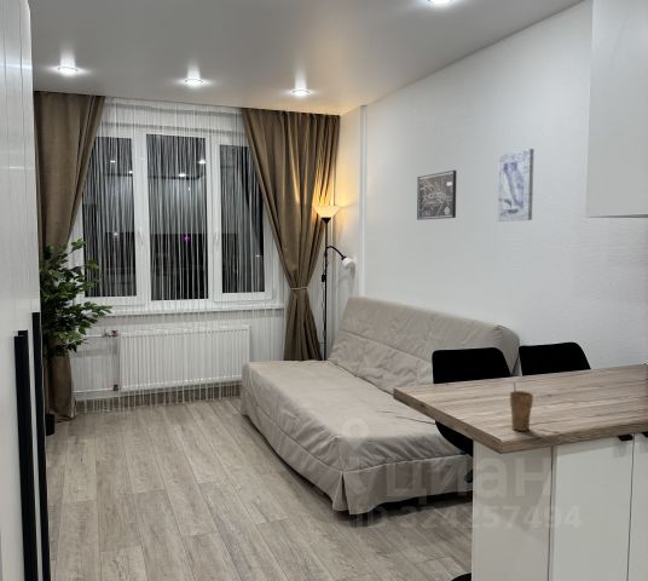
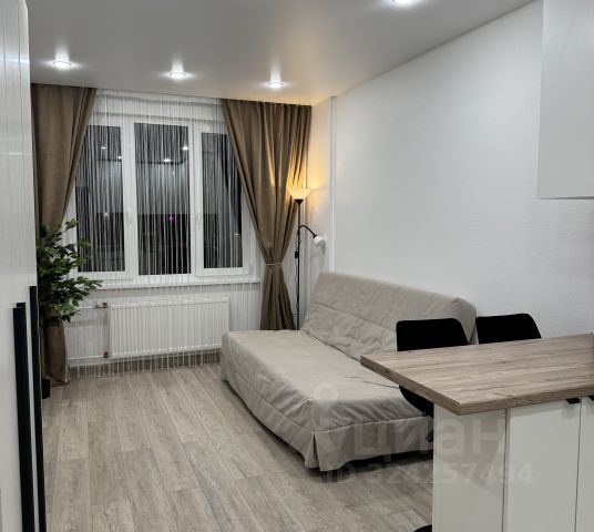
- wall art (514, 186)
- wall art (435, 196)
- cup (520, 405)
